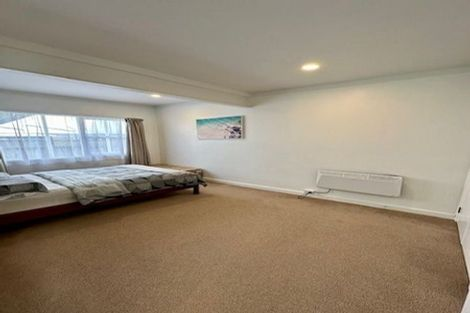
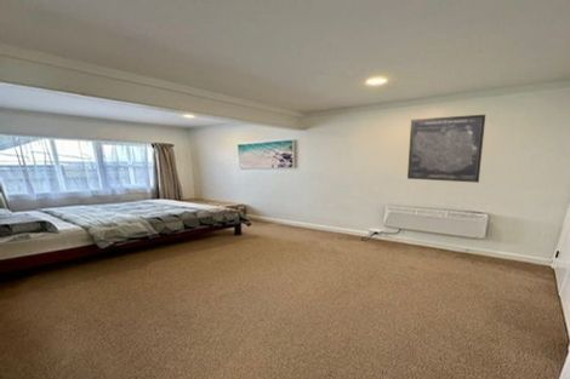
+ wall art (443, 149)
